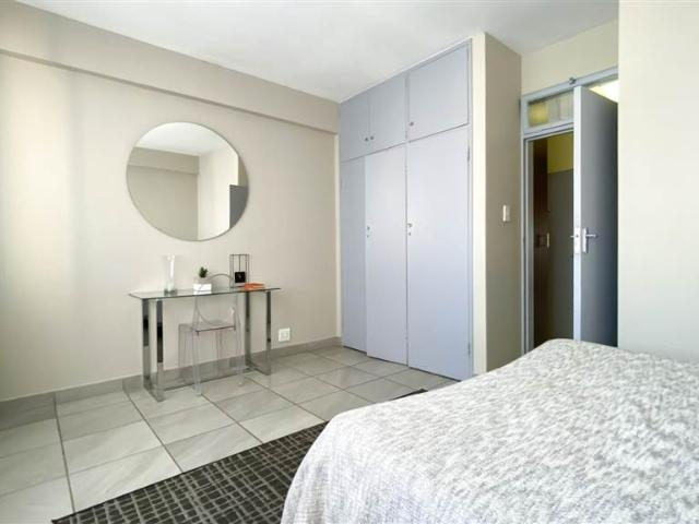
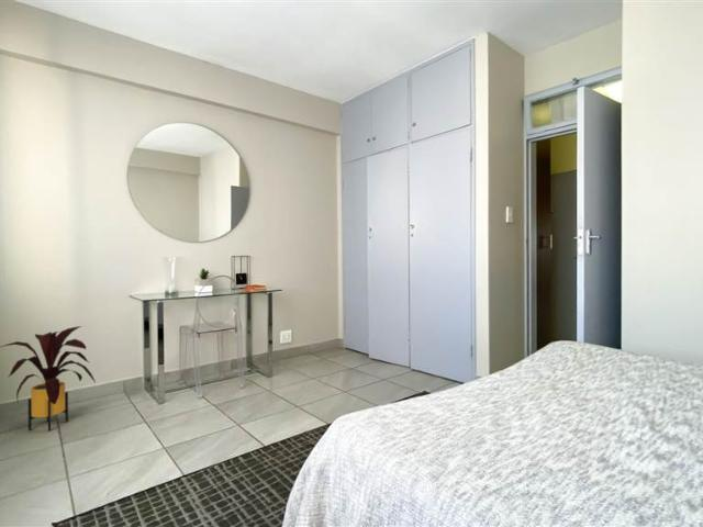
+ house plant (46, 377)
